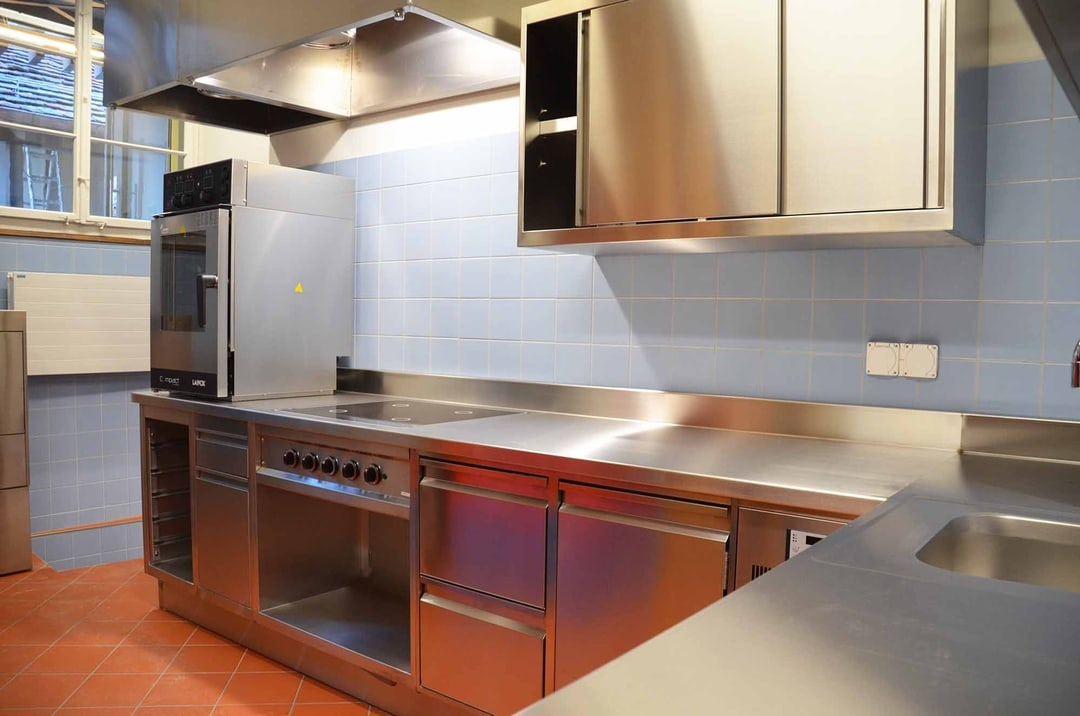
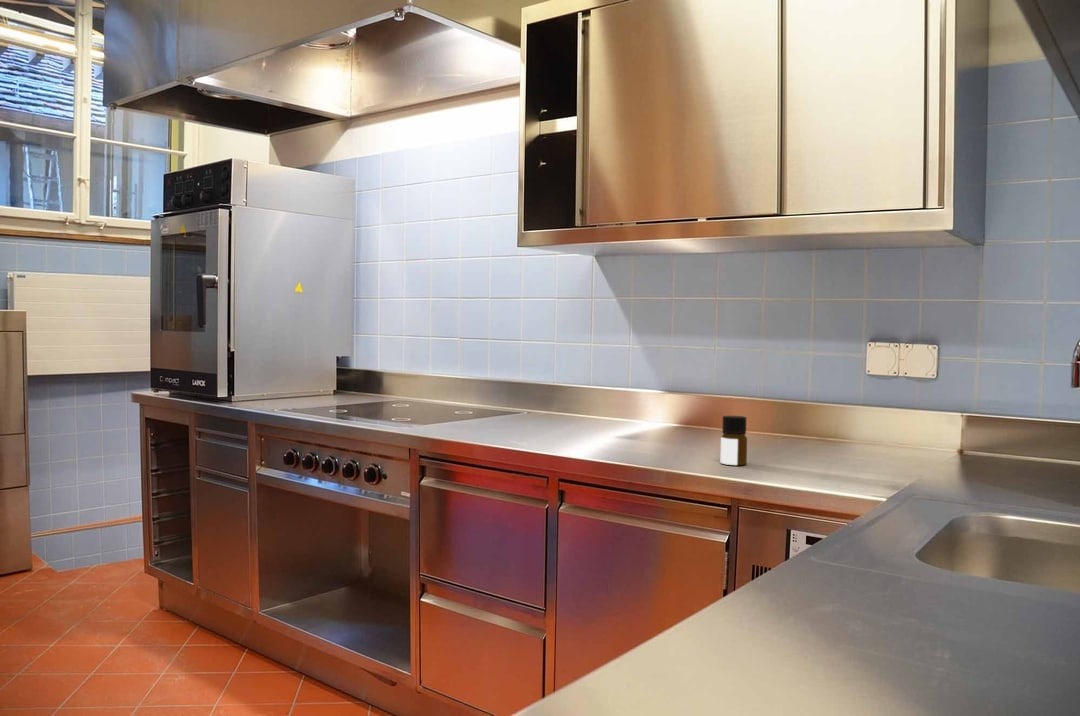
+ bottle (734, 439)
